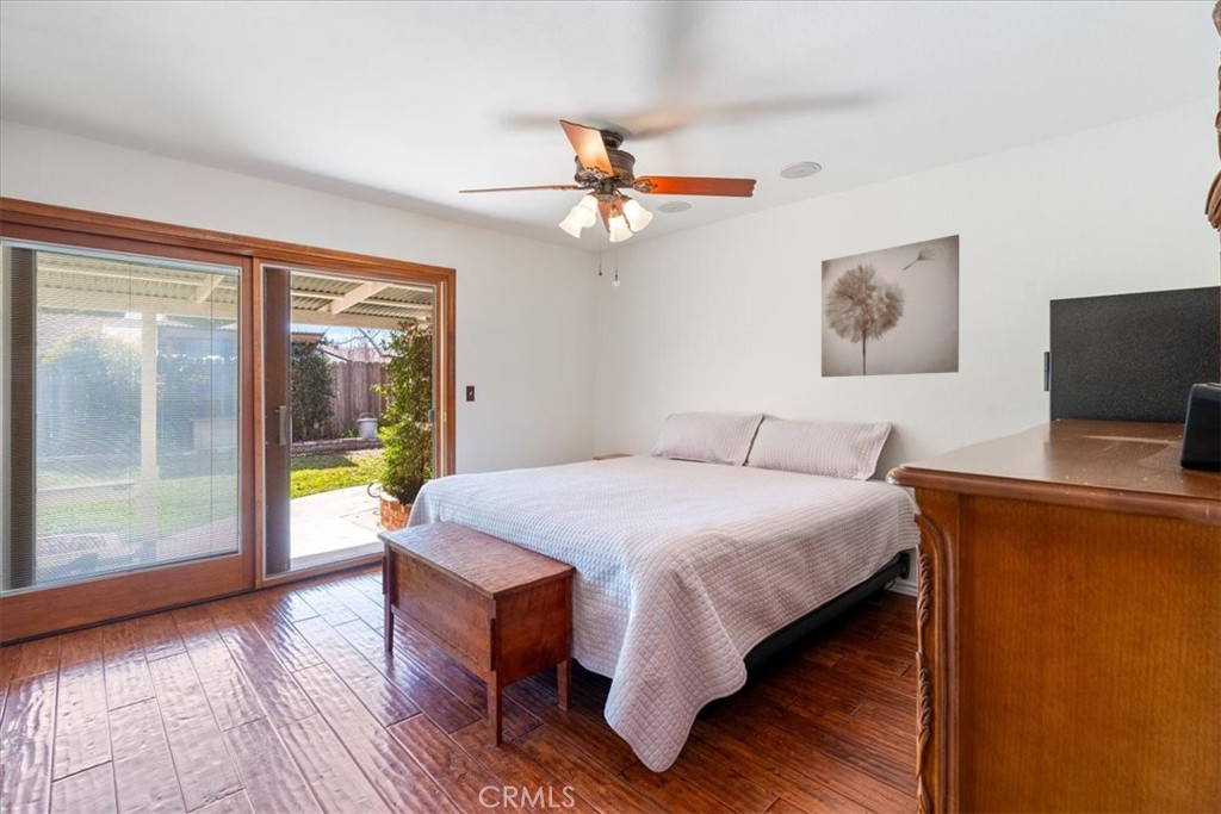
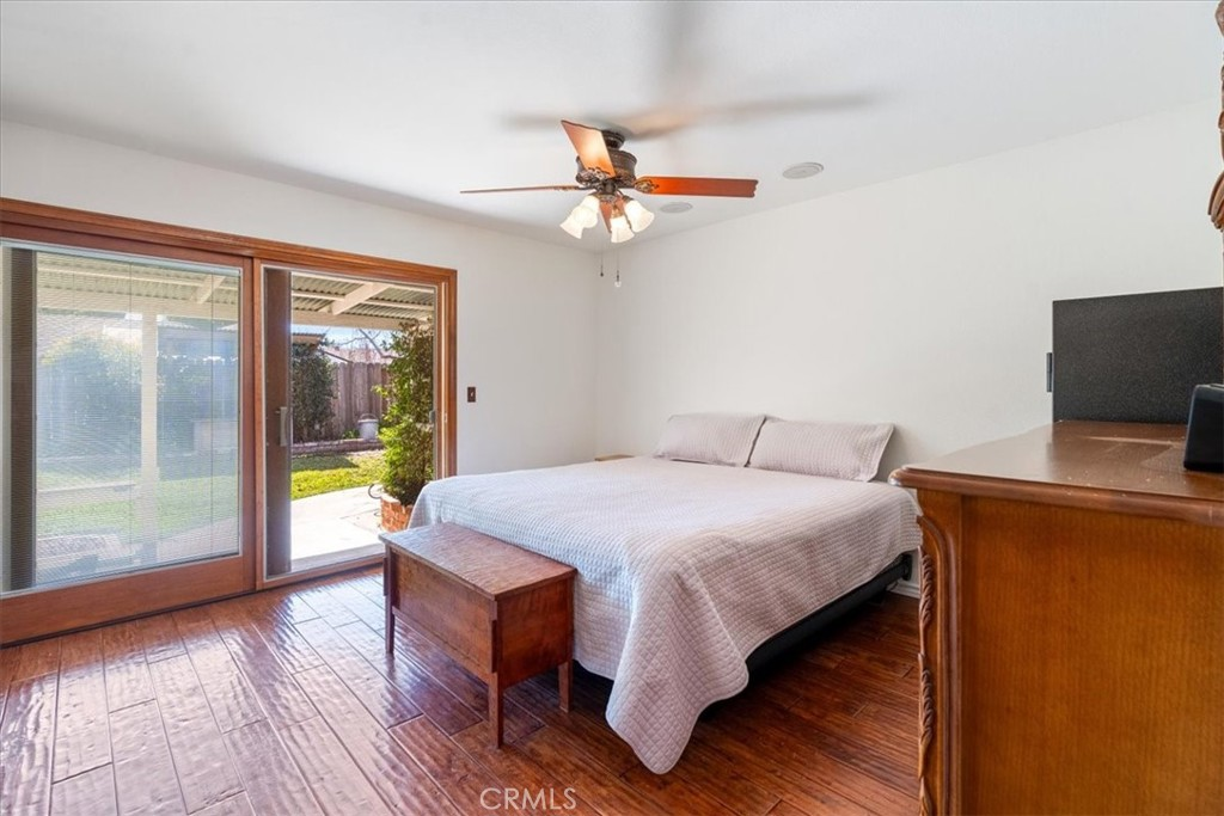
- wall art (884, 311)
